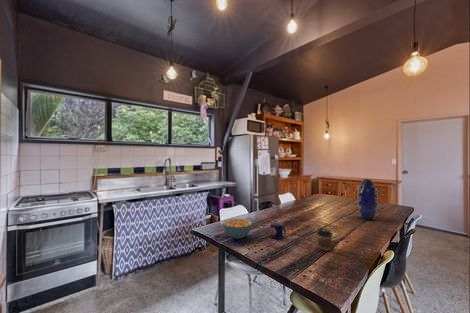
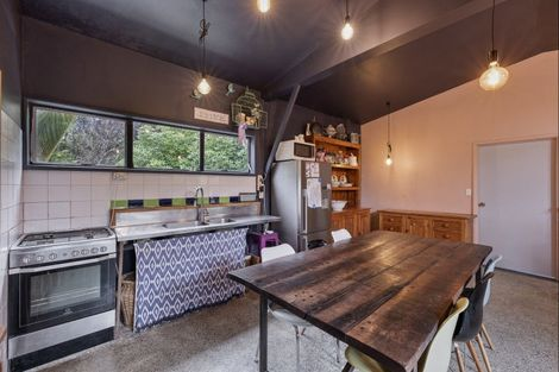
- vase (367, 198)
- mug (278, 230)
- coffee cup (324, 238)
- cereal bowl (237, 229)
